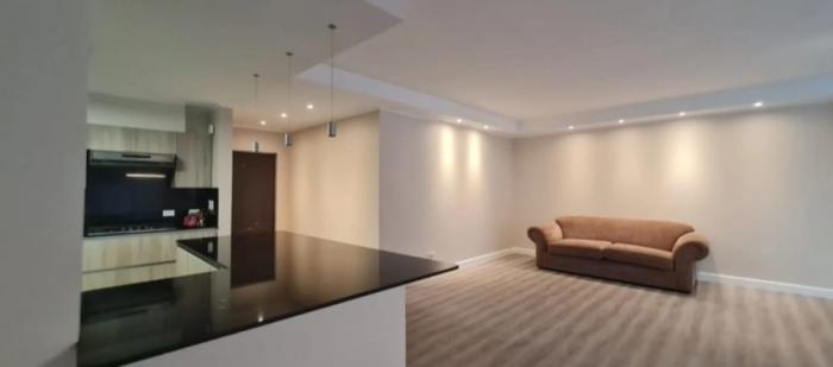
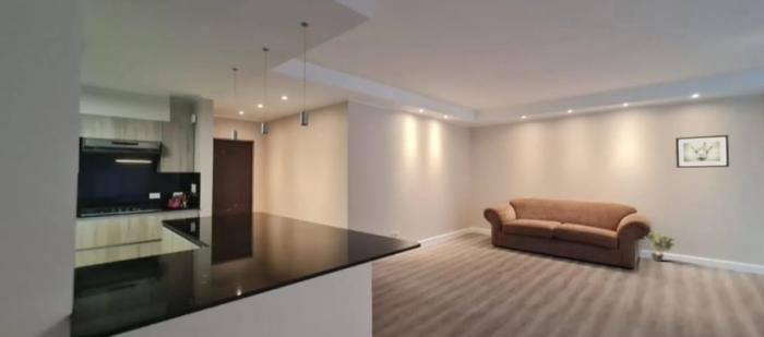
+ potted plant (658, 245)
+ wall art (701, 152)
